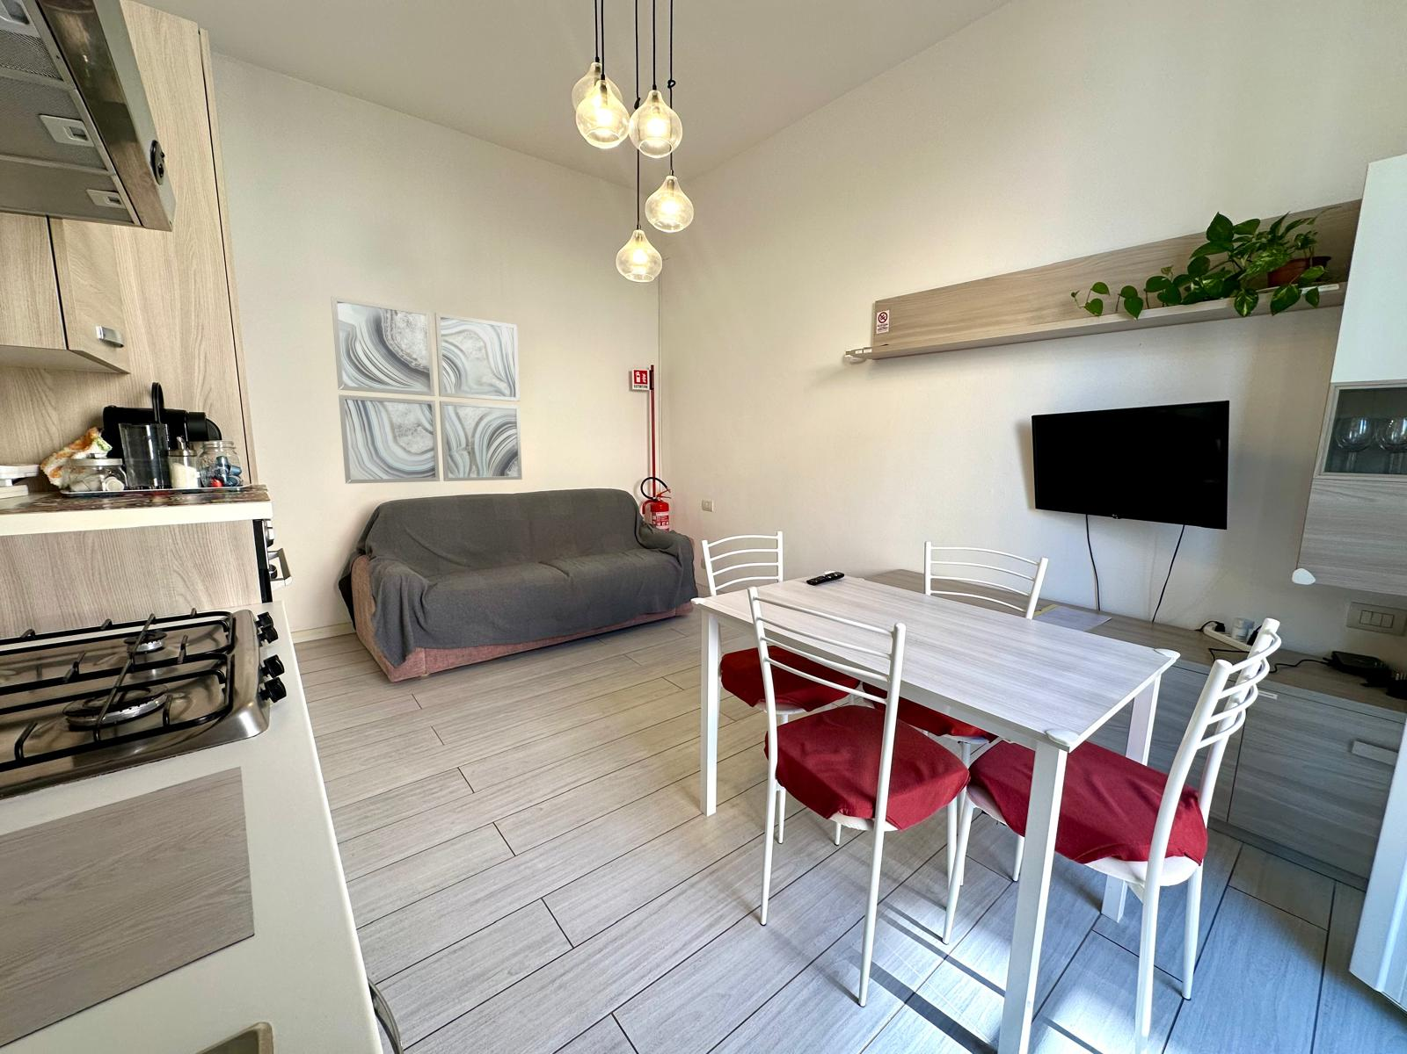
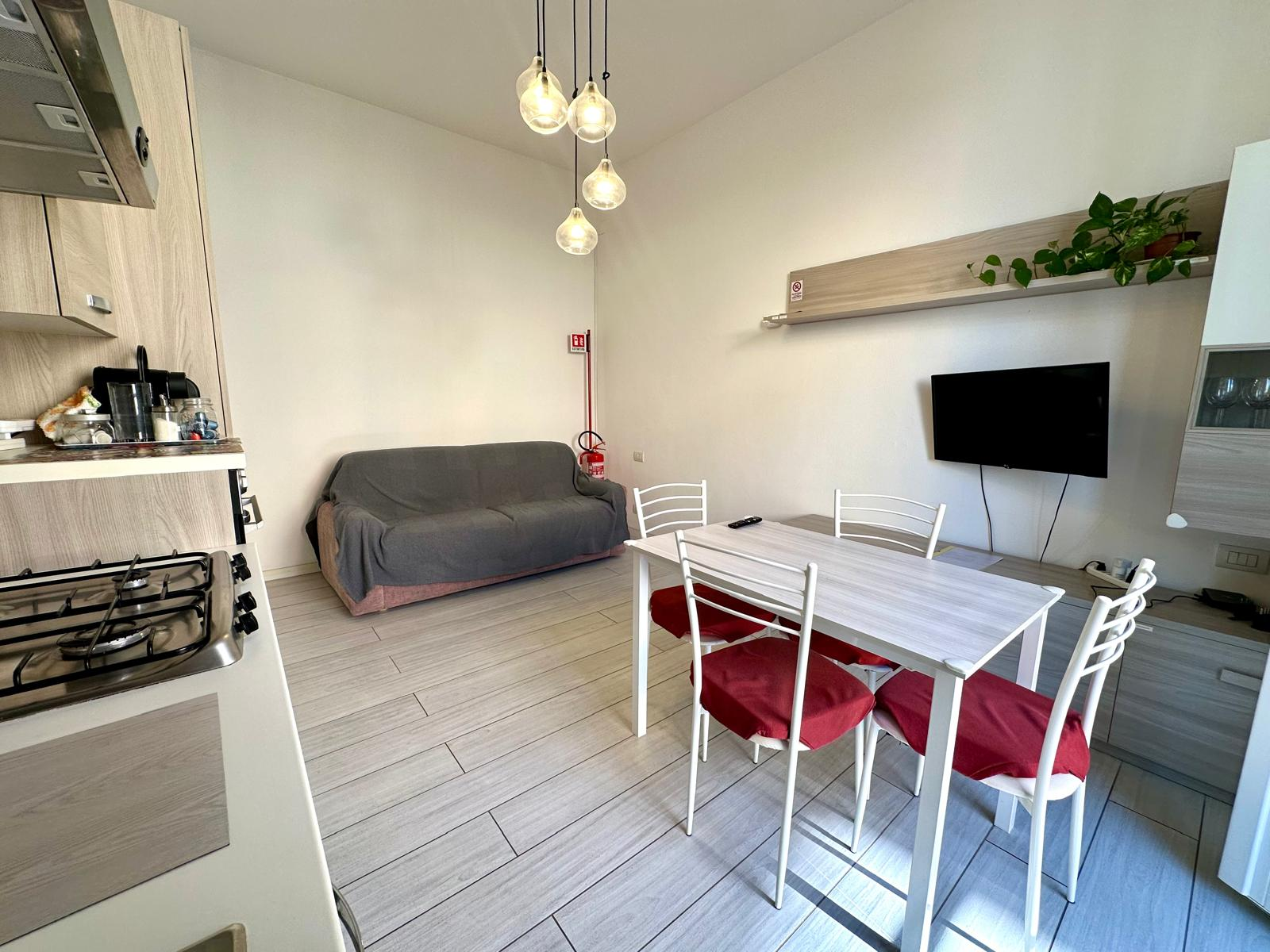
- wall art (434, 401)
